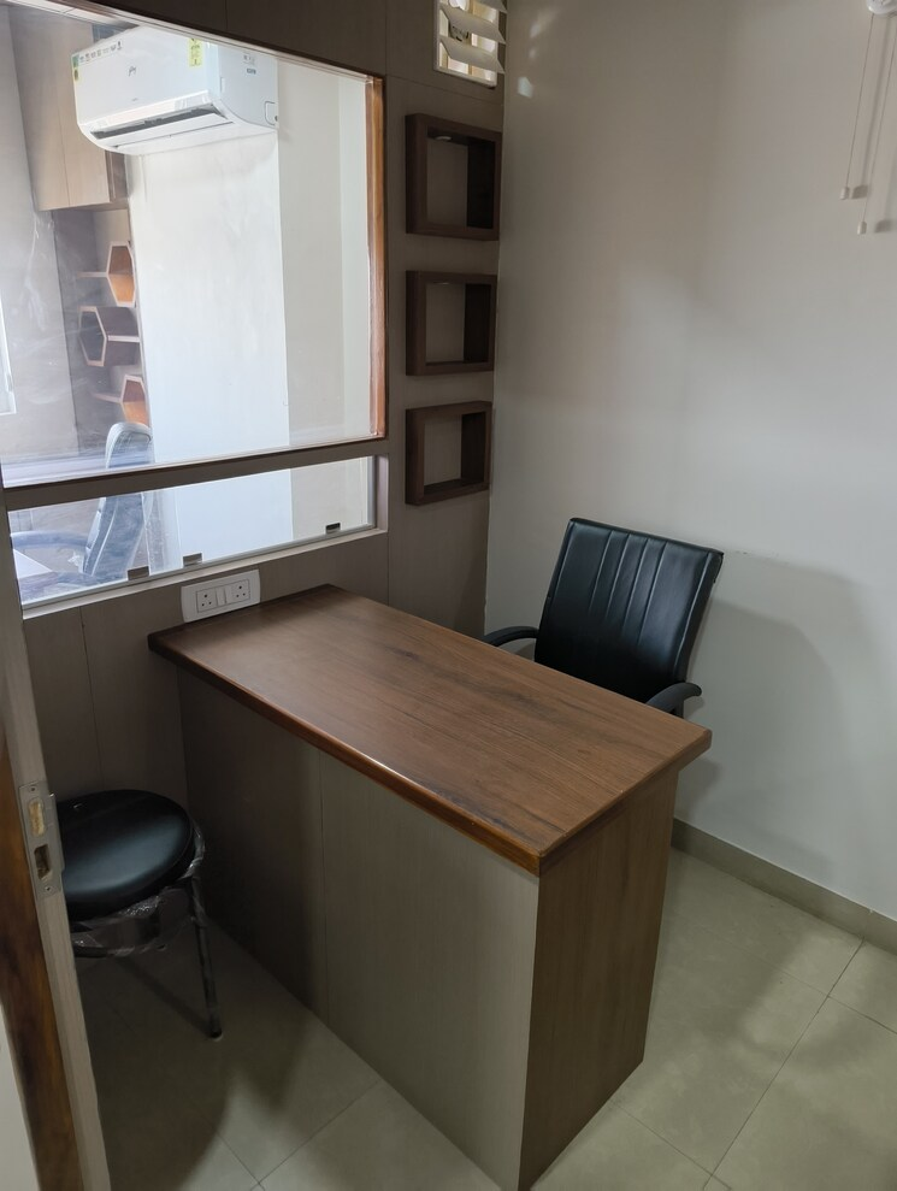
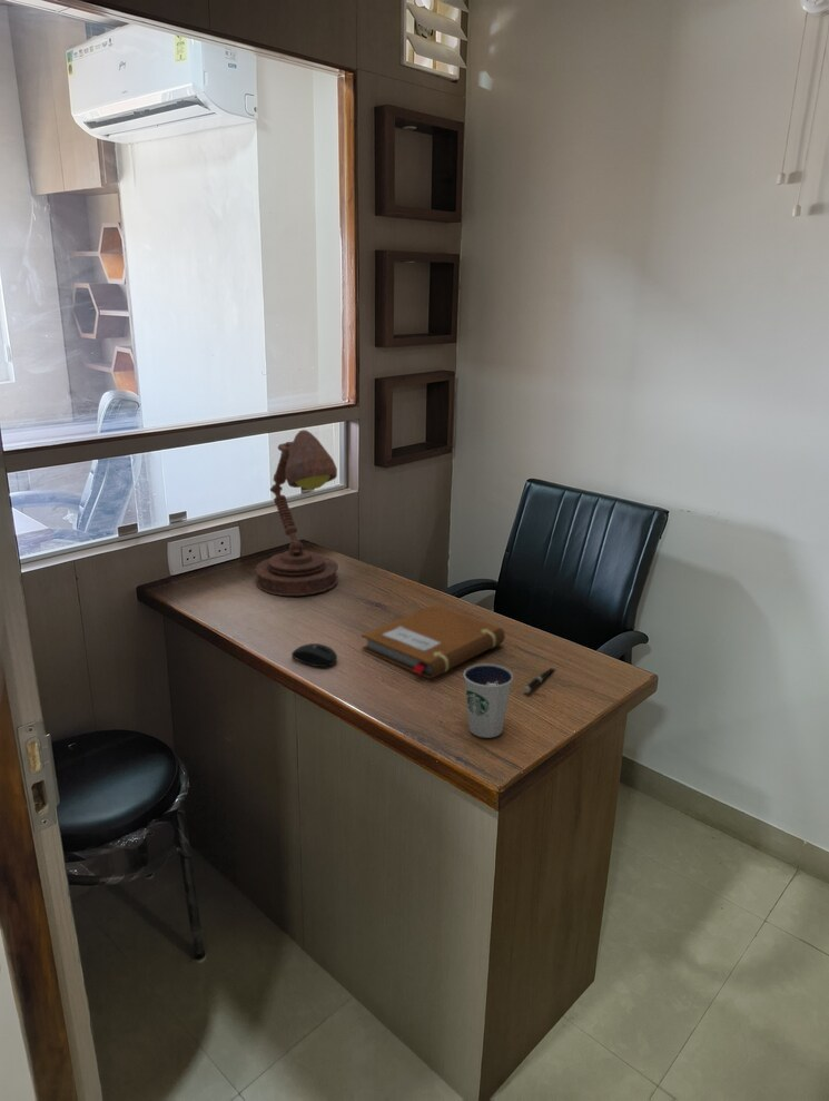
+ mouse (314, 651)
+ dixie cup (486, 701)
+ pen (541, 677)
+ desk lamp (289, 510)
+ notebook (432, 640)
